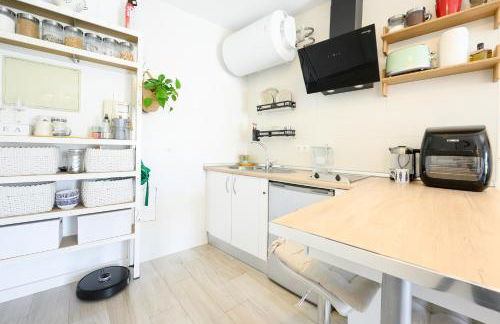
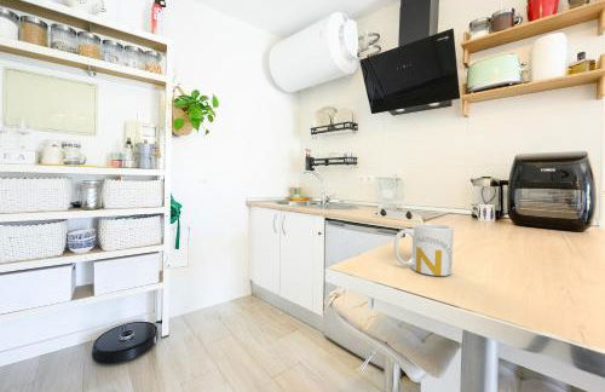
+ mug (425, 248)
